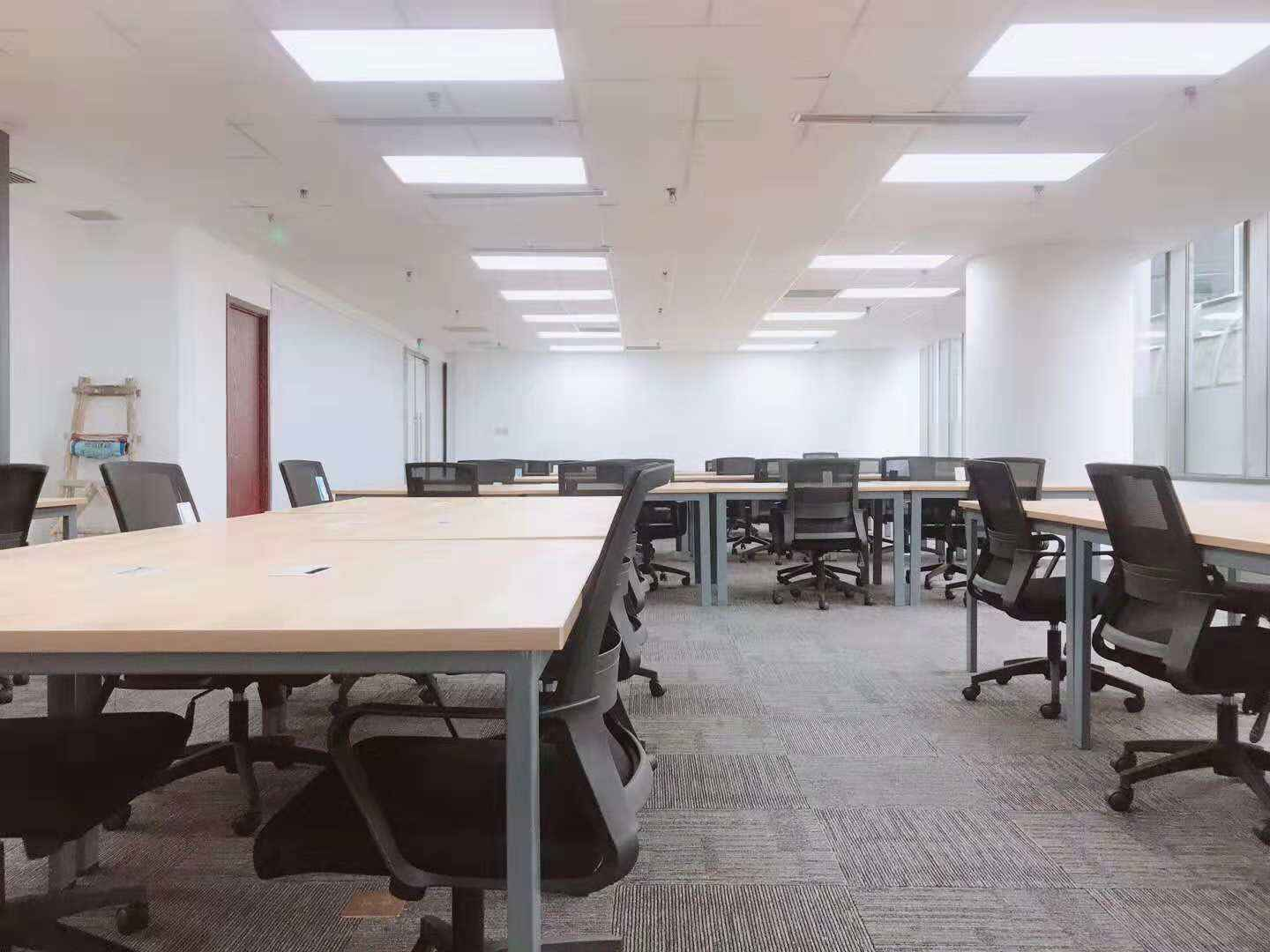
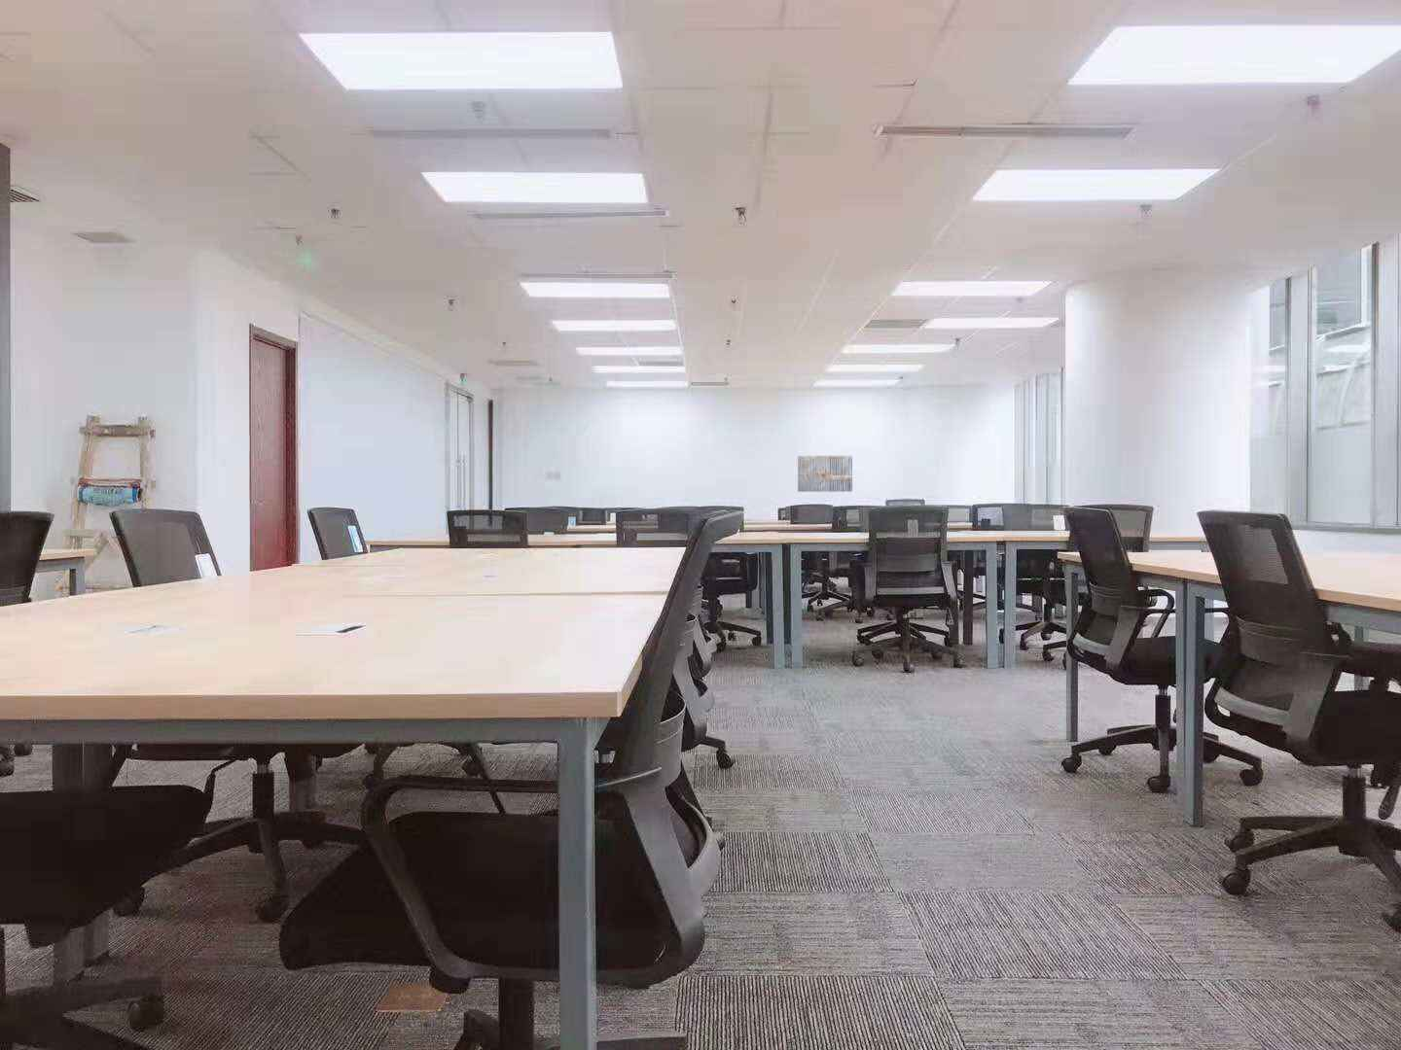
+ wall art (824, 473)
